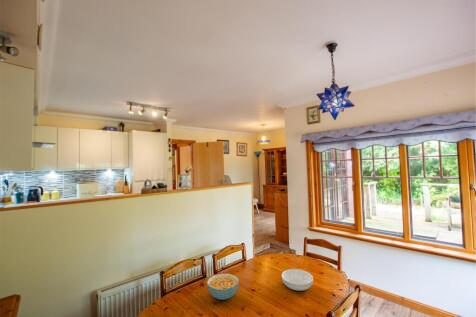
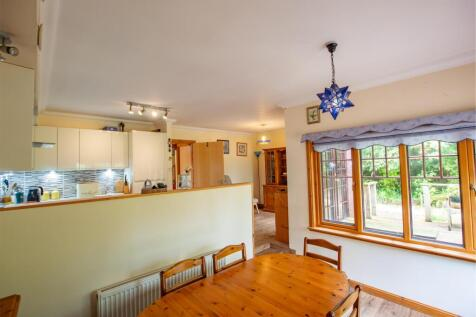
- cereal bowl (223, 289)
- serving bowl (297, 281)
